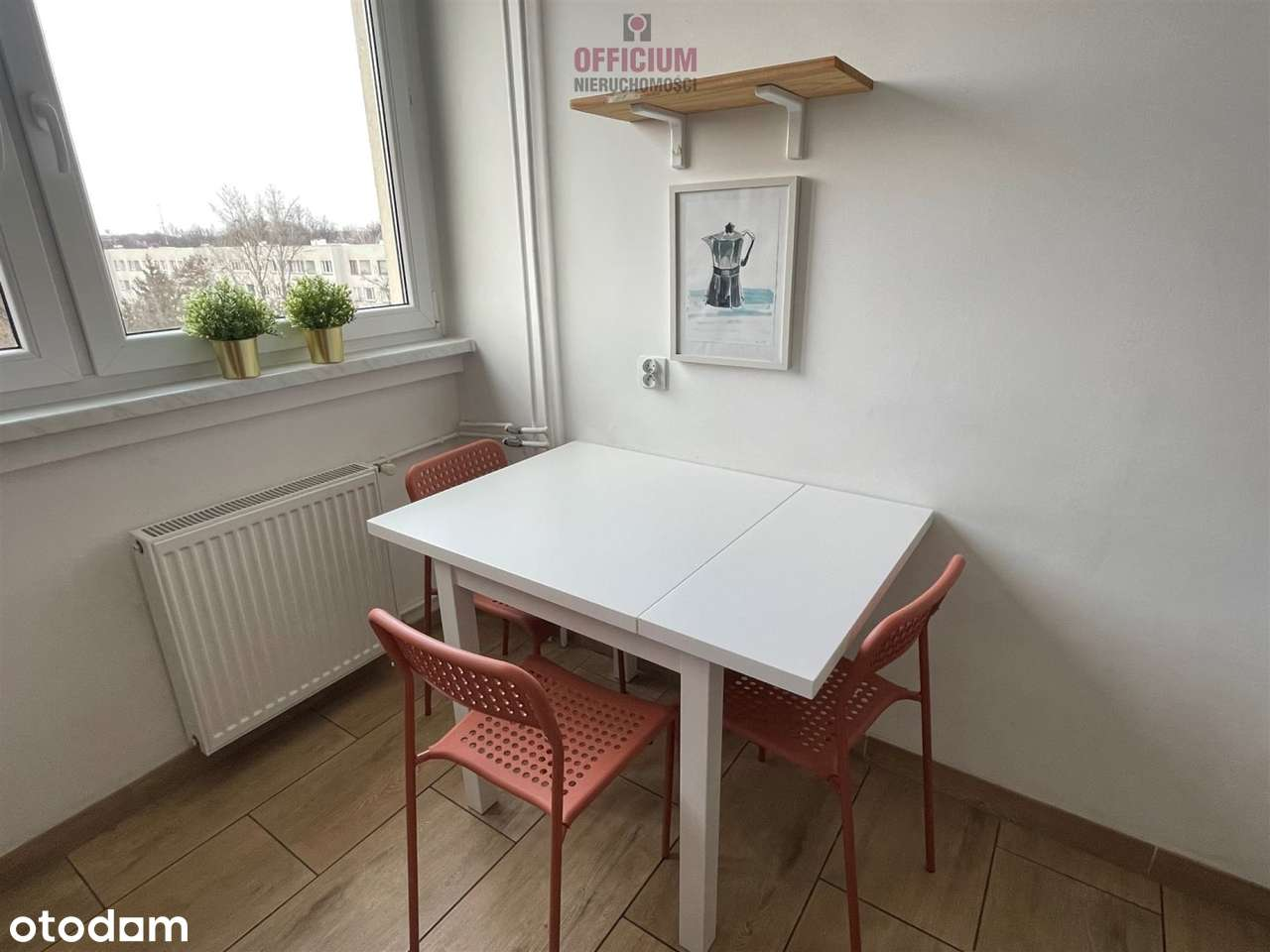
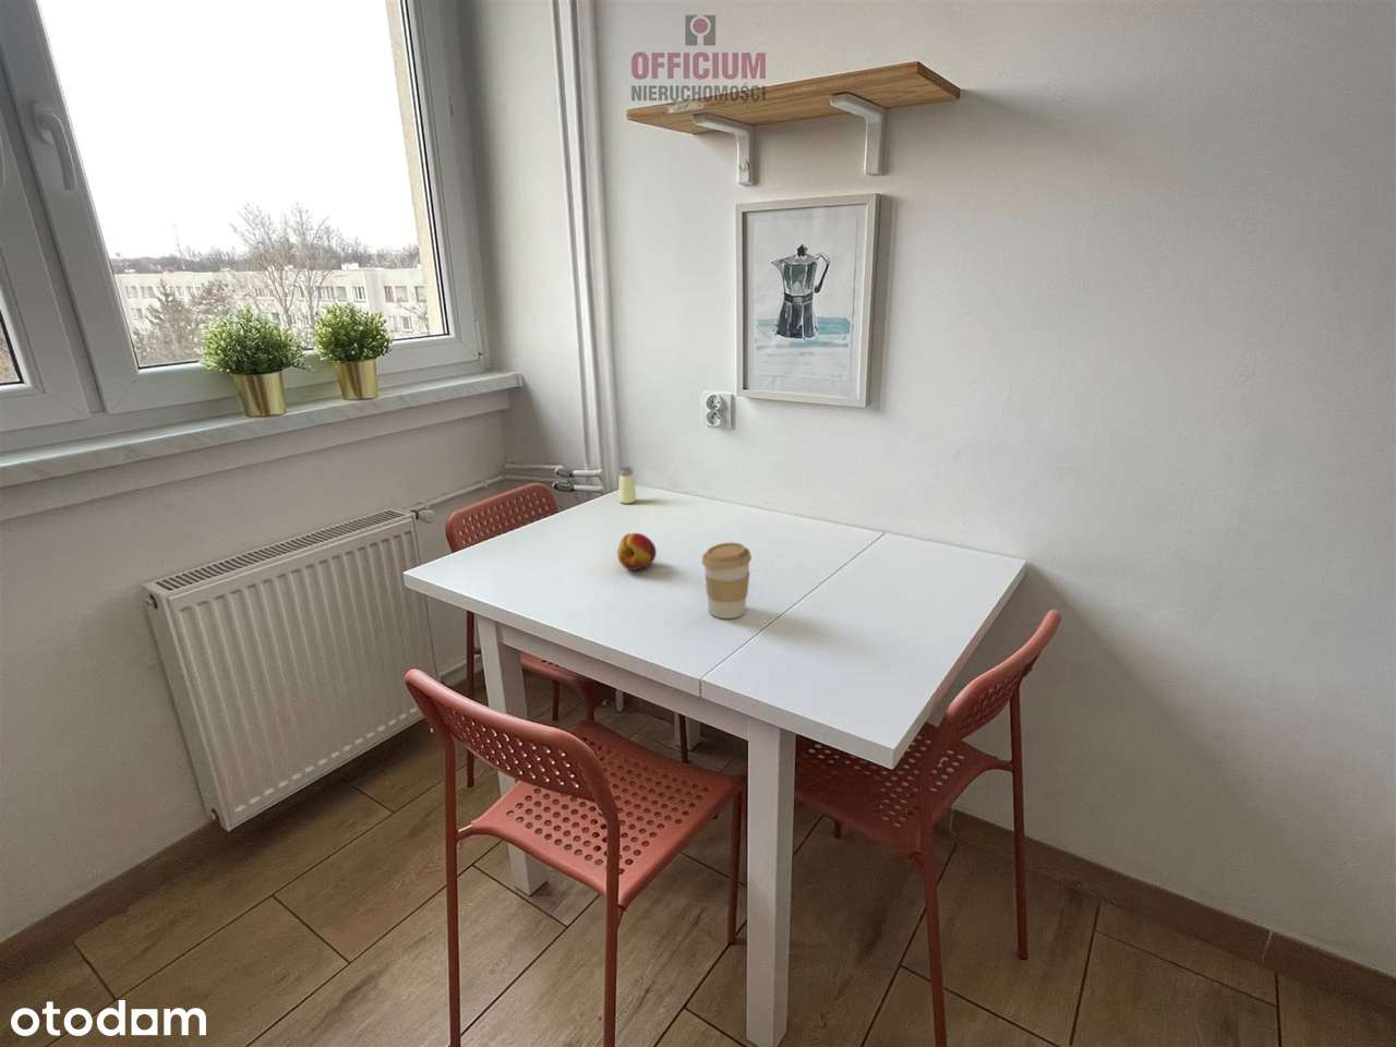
+ saltshaker (627, 484)
+ fruit (635, 551)
+ coffee cup (727, 580)
